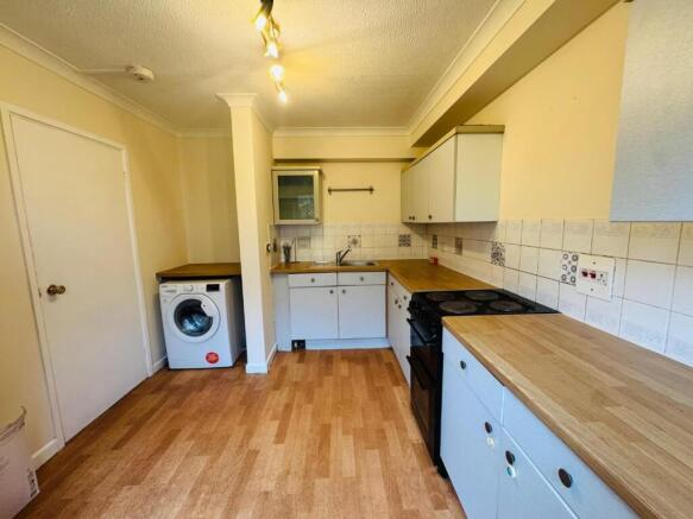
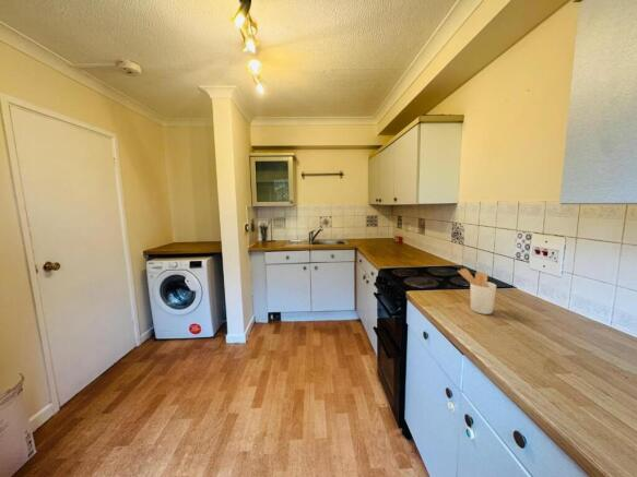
+ utensil holder (475, 289)
